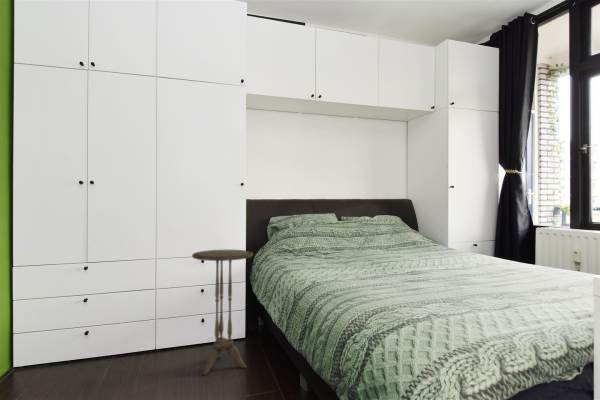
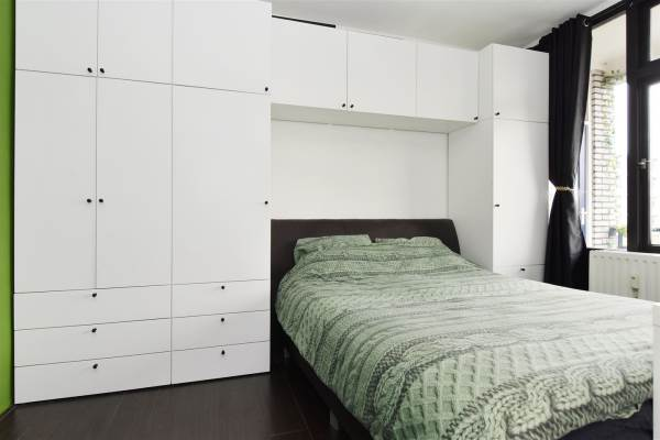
- side table (221, 309)
